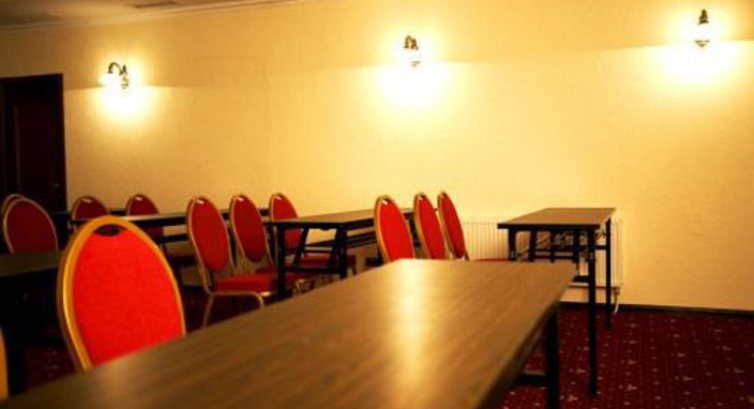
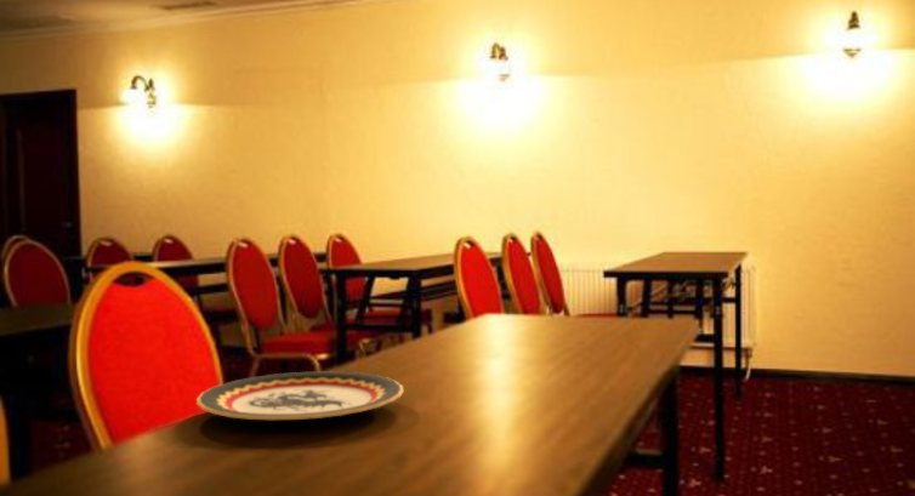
+ plate (302, 399)
